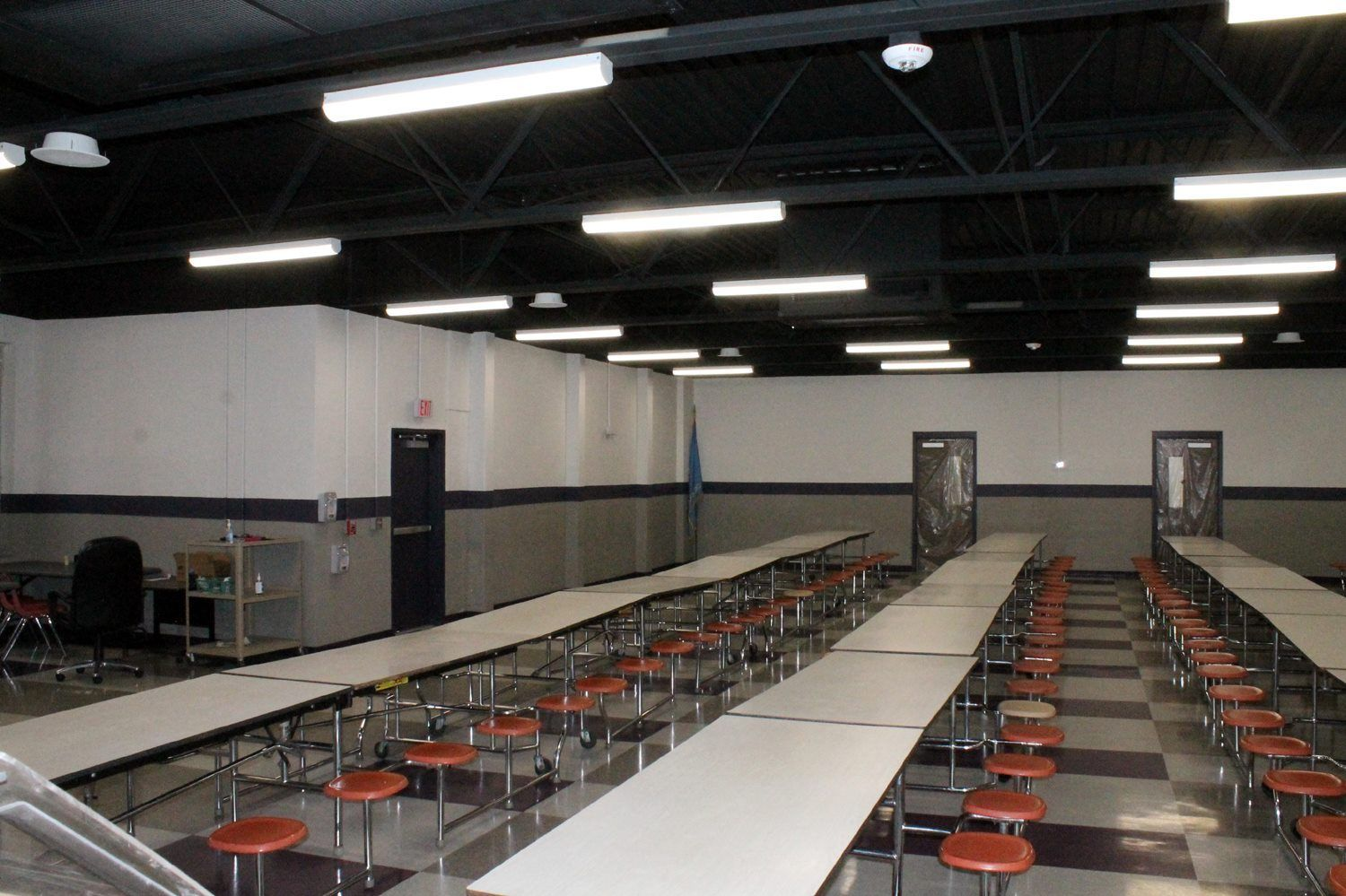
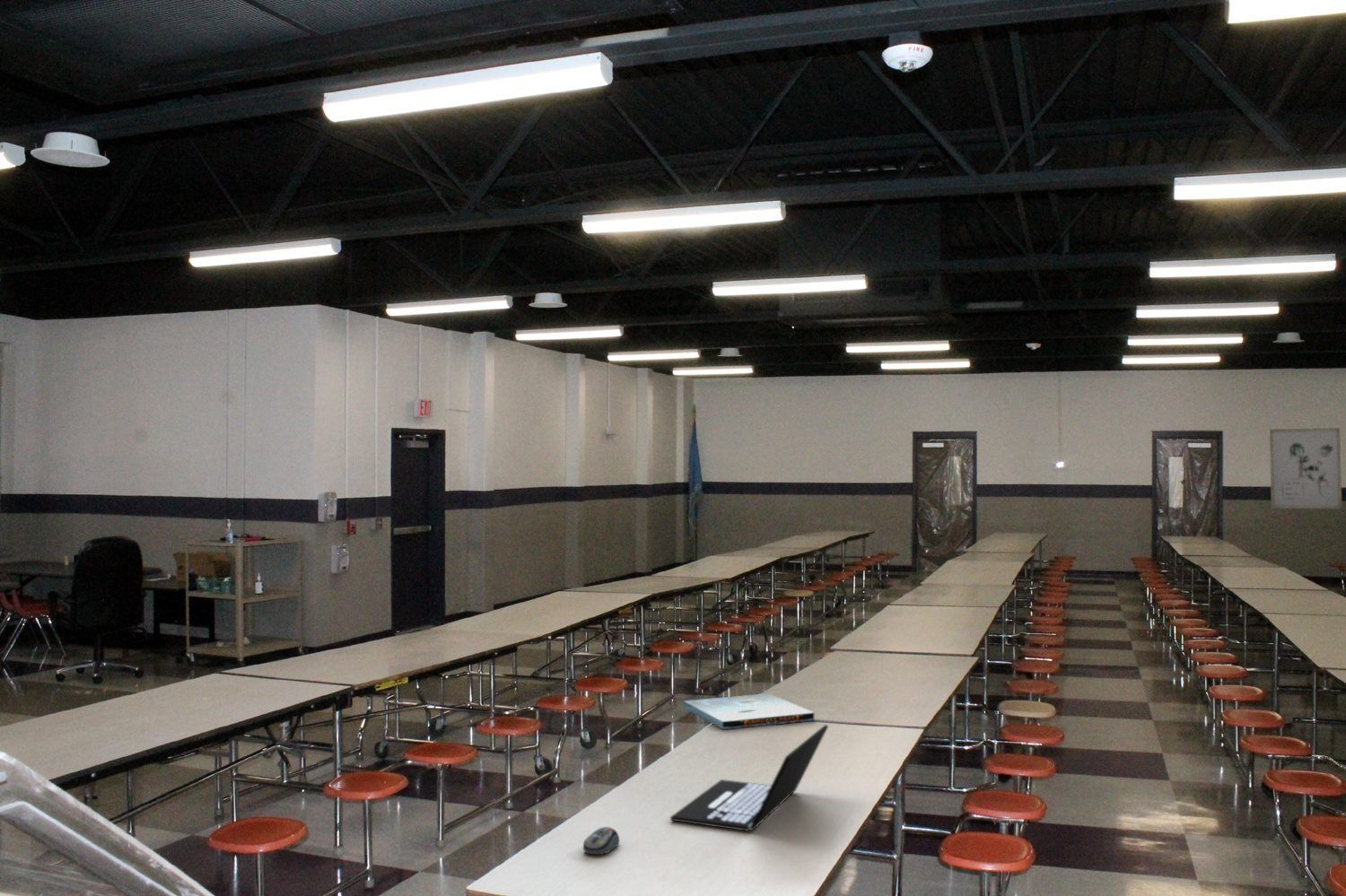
+ laptop (752, 783)
+ wall art (1305, 468)
+ board game (747, 707)
+ computer mouse (601, 839)
